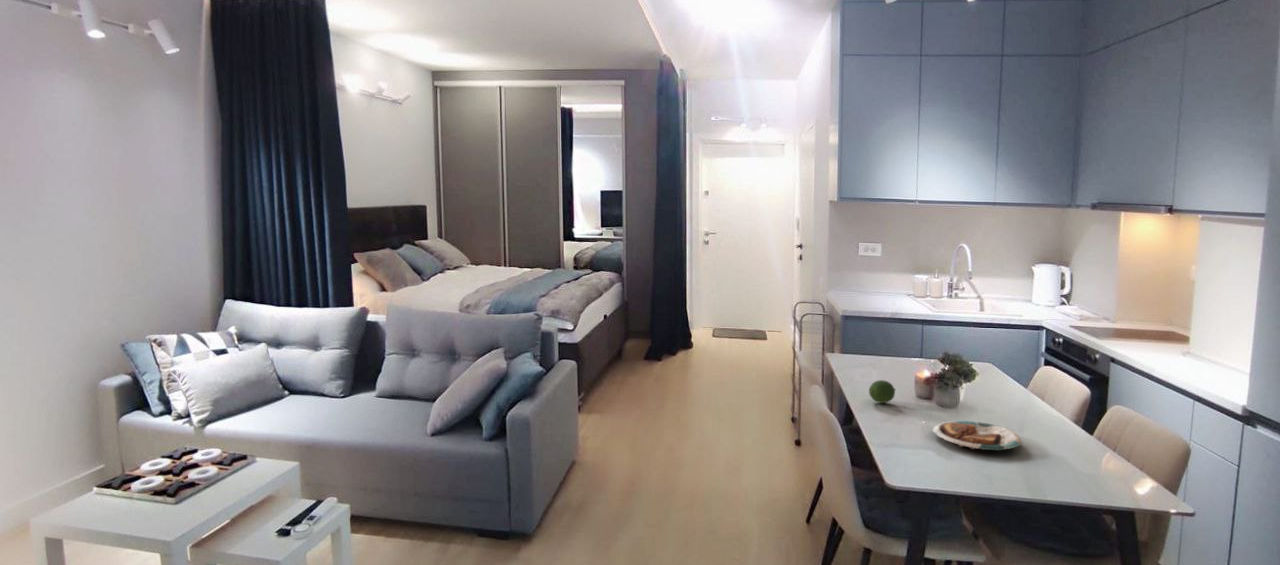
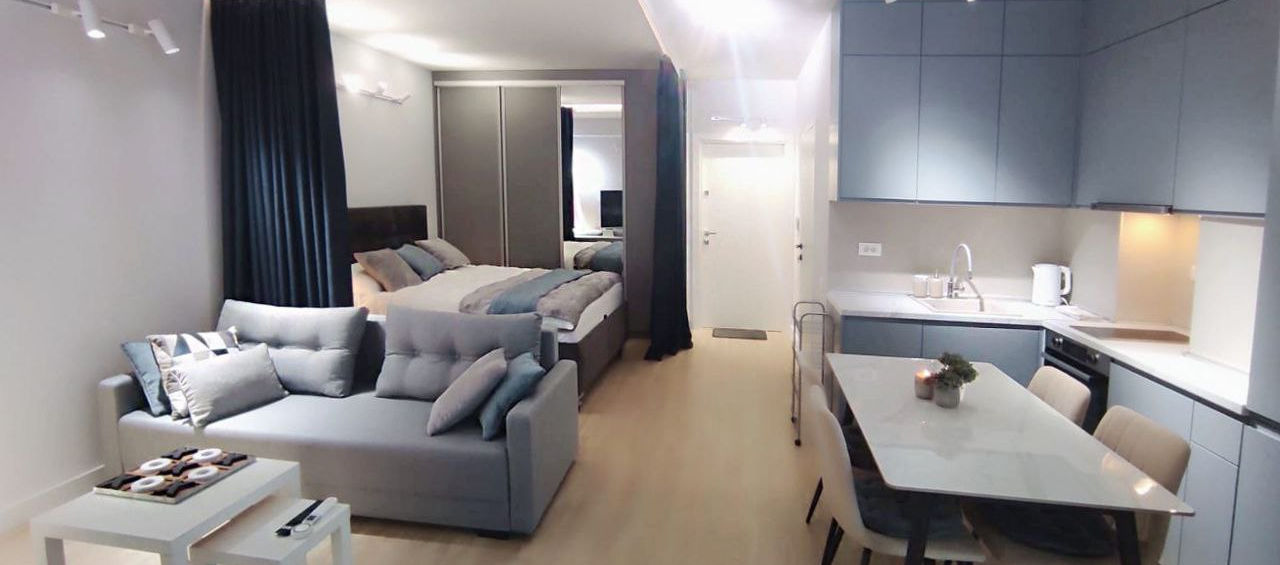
- fruit (881, 391)
- plate (977, 435)
